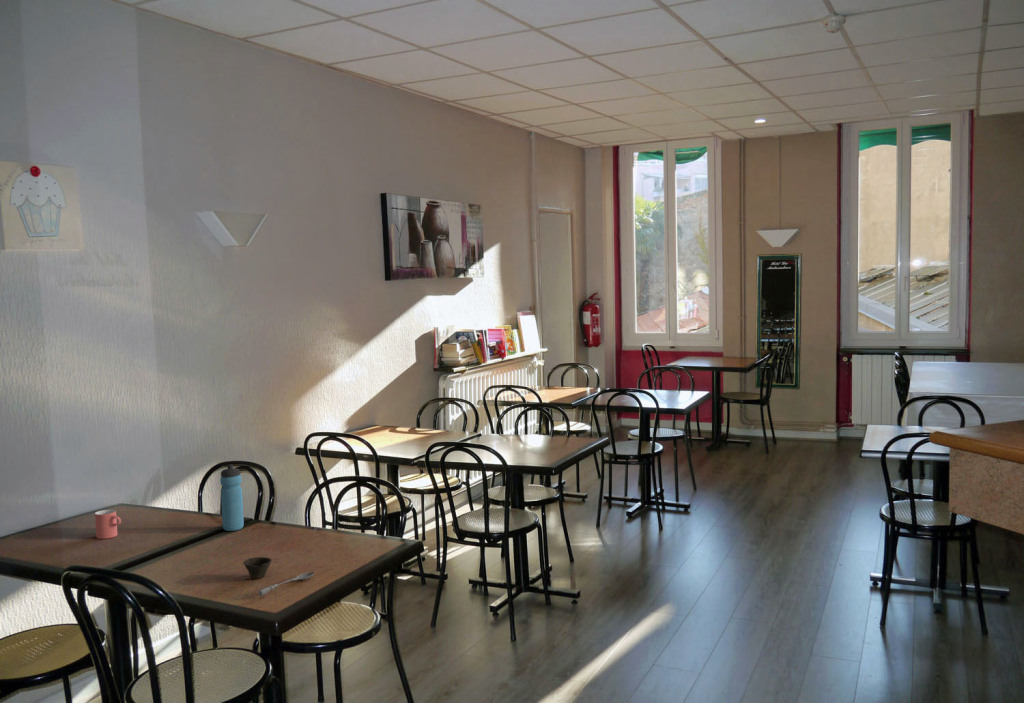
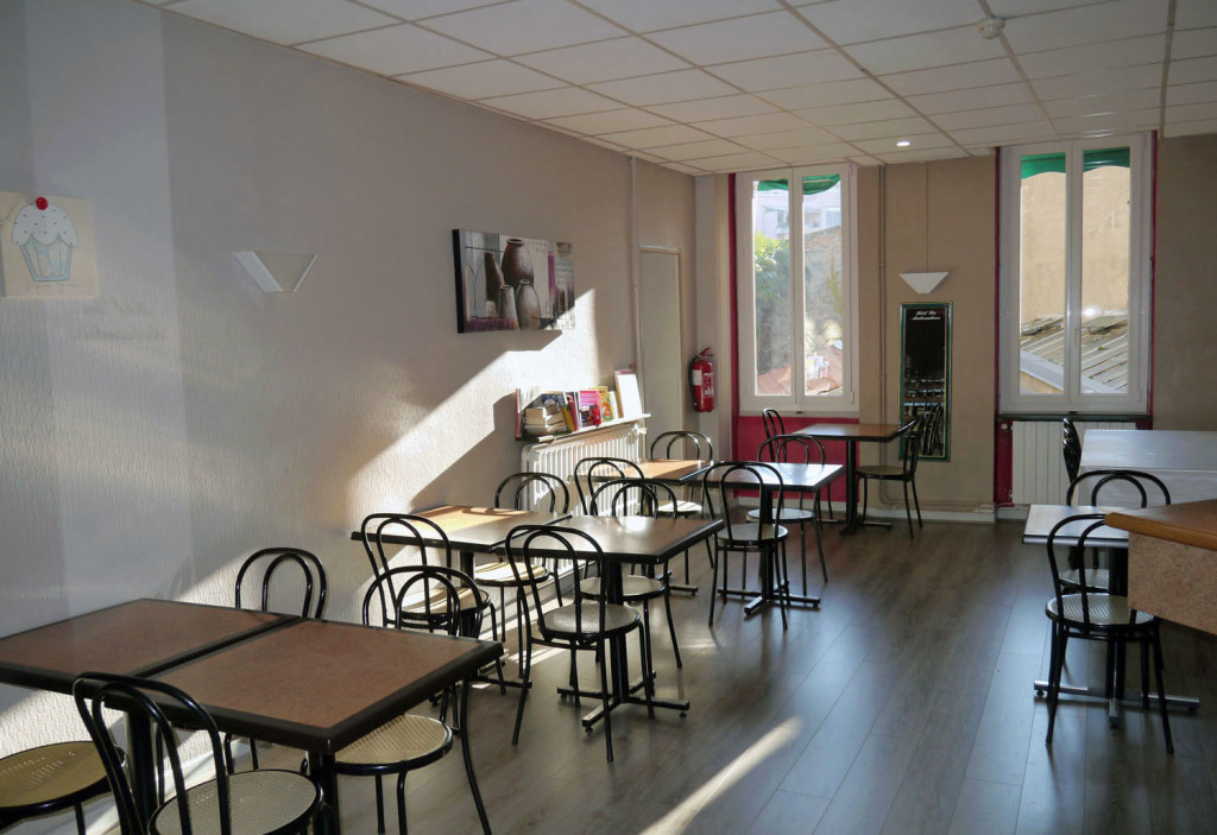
- cup (257, 567)
- water bottle (231, 496)
- cup (109, 524)
- soupspoon (287, 581)
